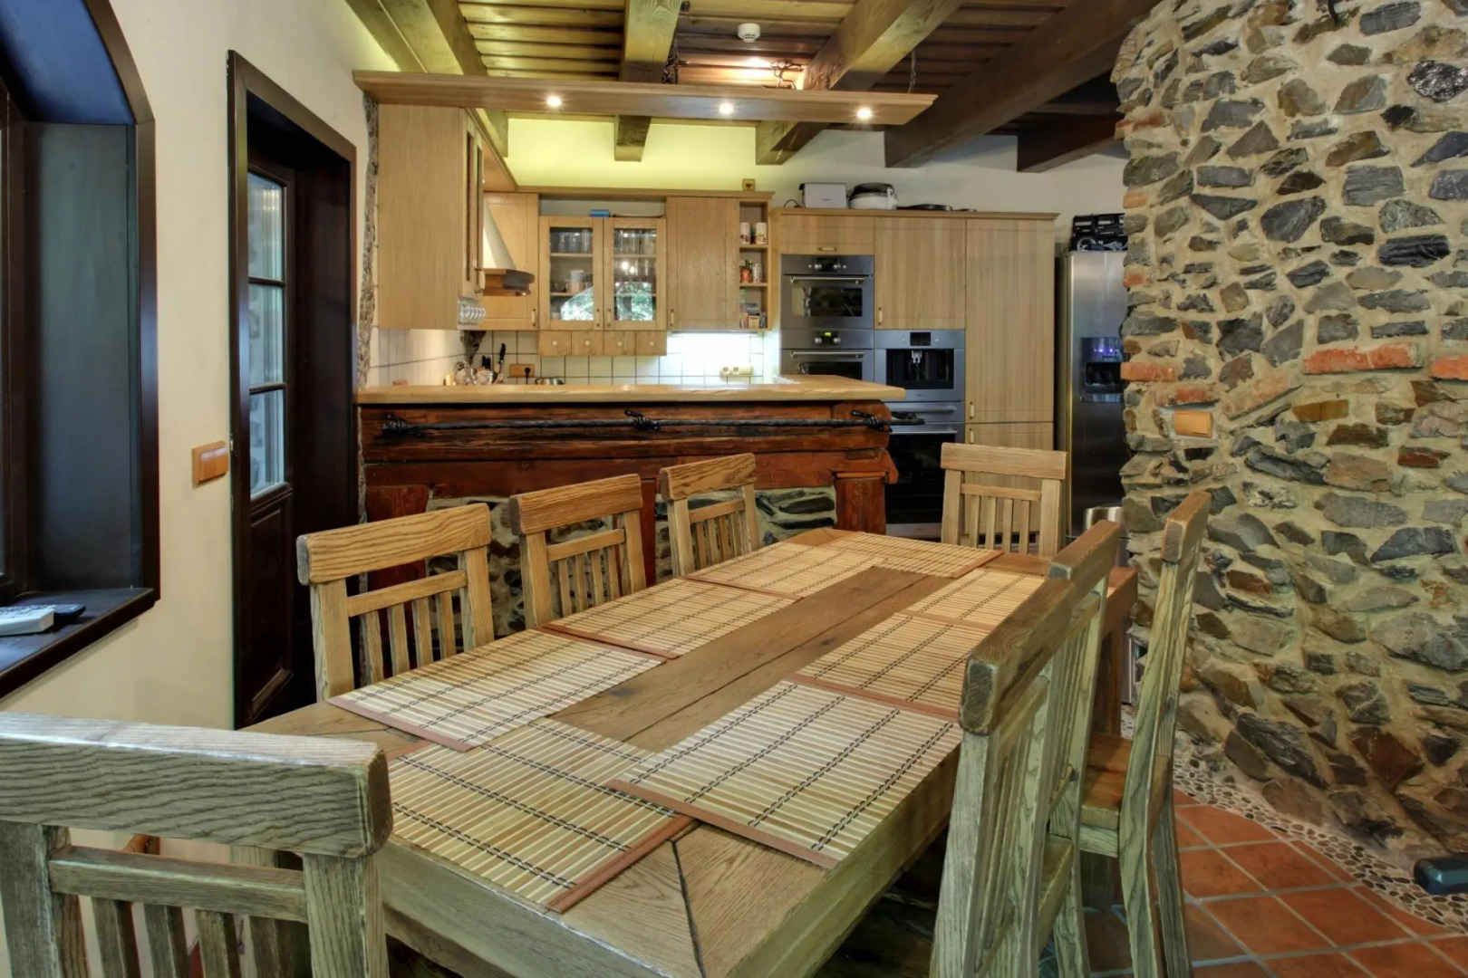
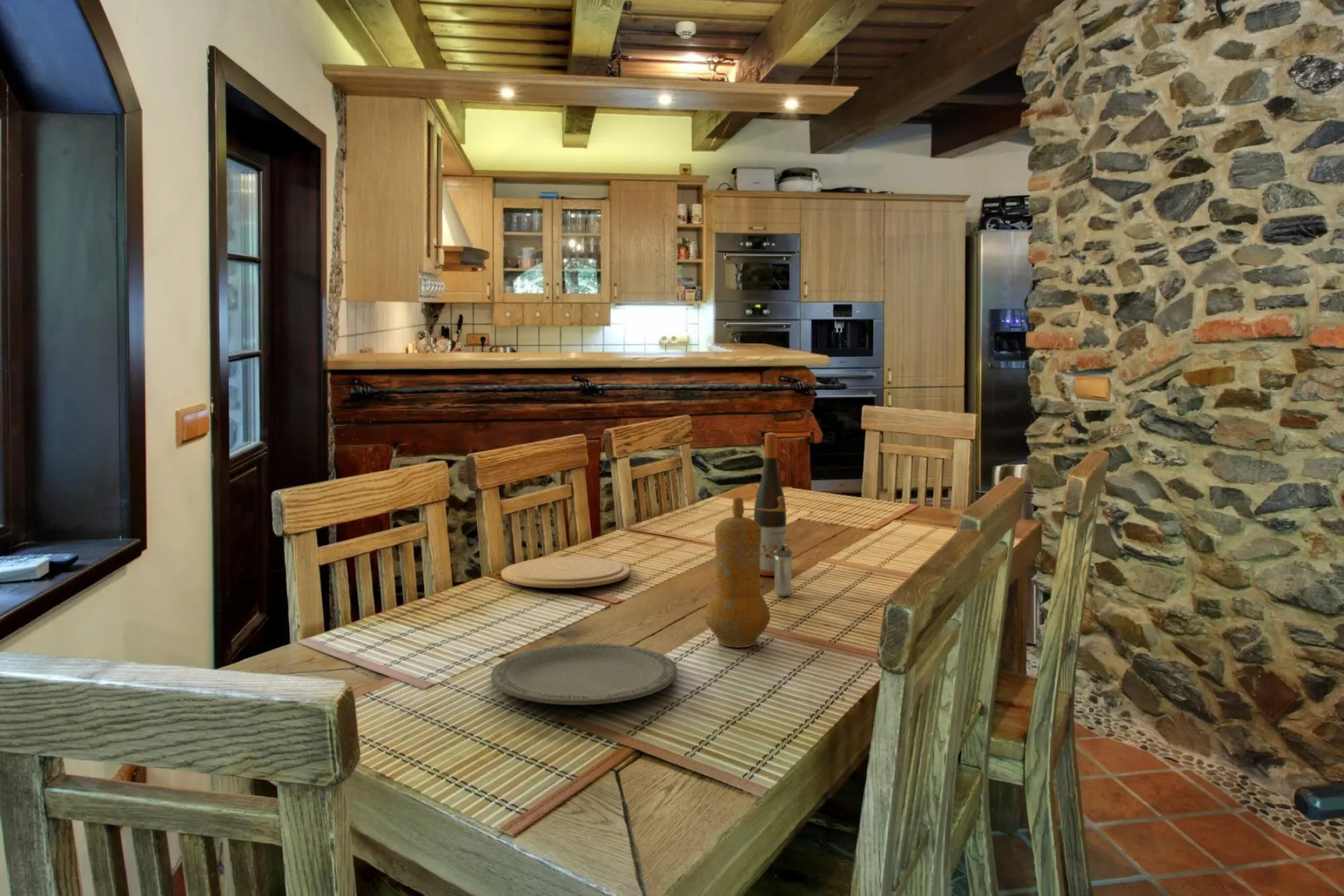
+ wine bottle (770, 503)
+ plate (566, 570)
+ pepper mill (745, 569)
+ shaker (782, 570)
+ plate (585, 674)
